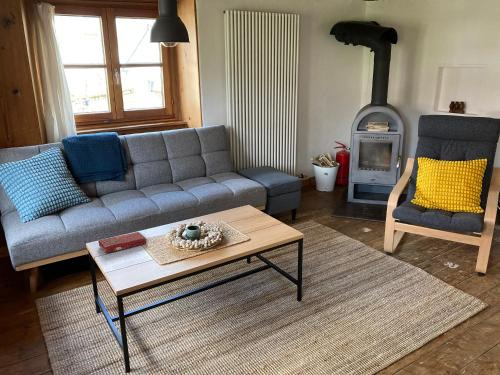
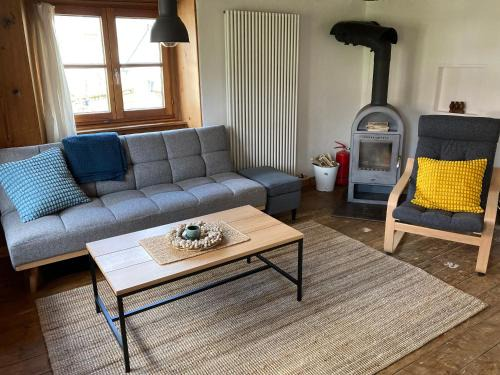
- book (123, 241)
